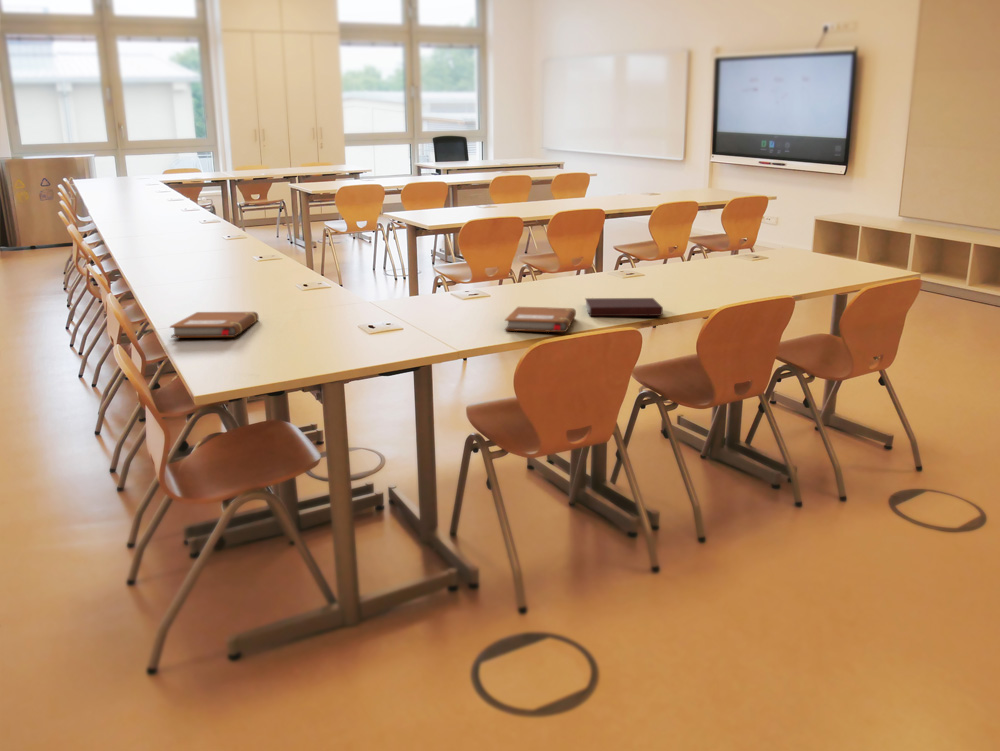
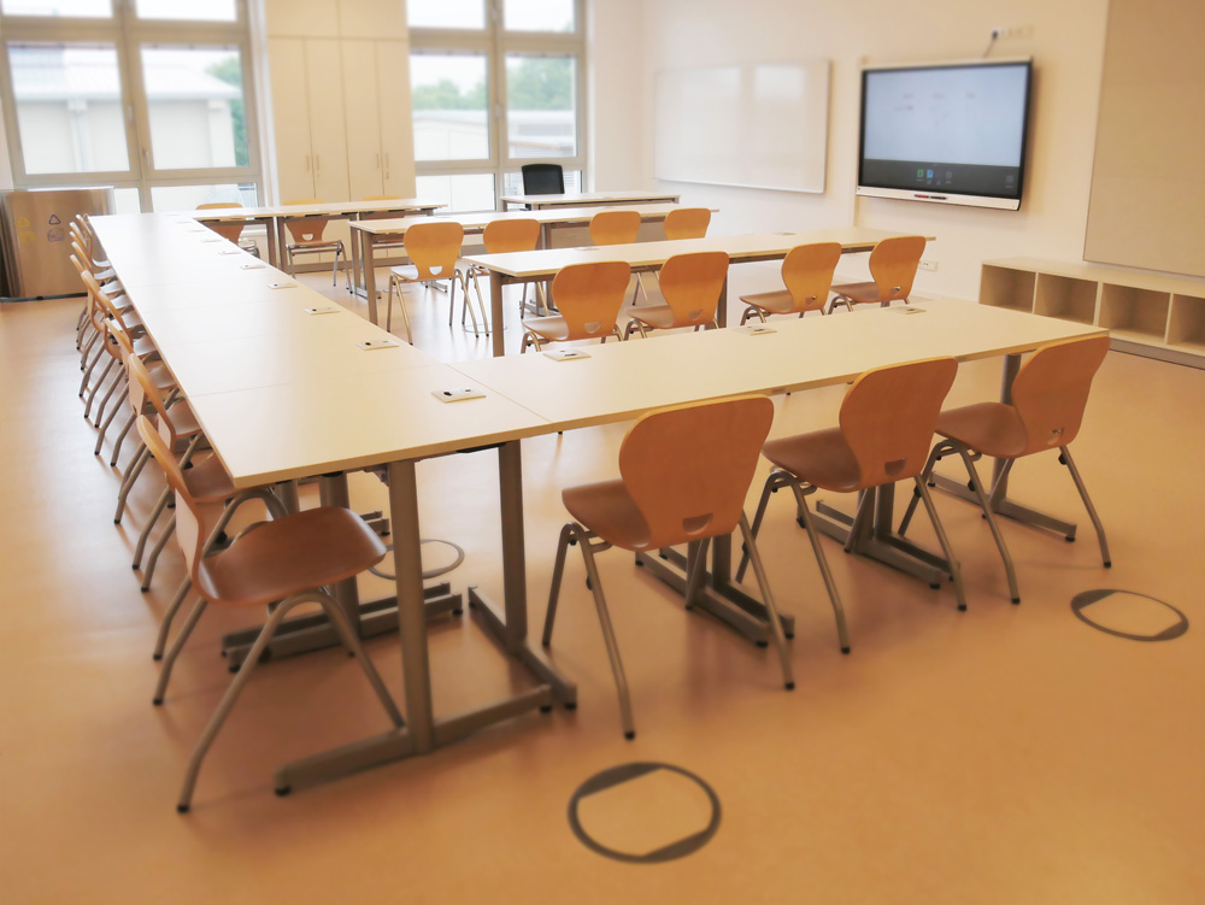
- notebook (541, 319)
- notebook (622, 306)
- notebook (215, 324)
